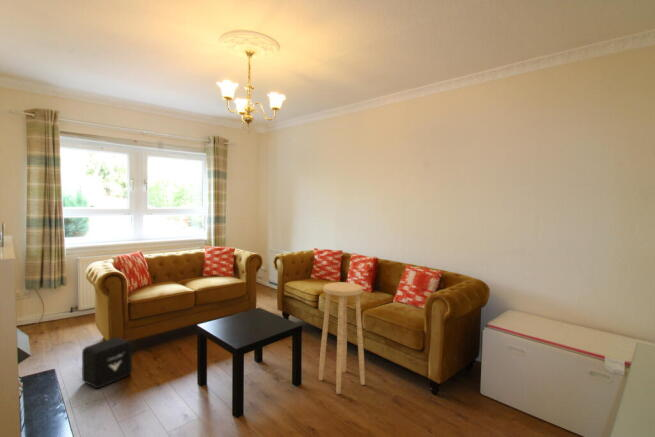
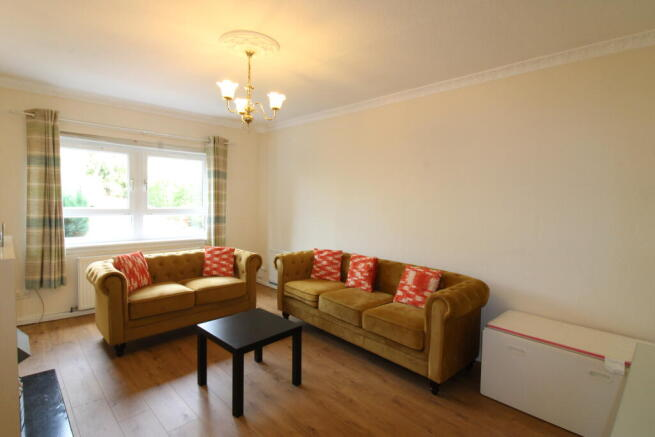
- stool (342, 334)
- air purifier (108, 361)
